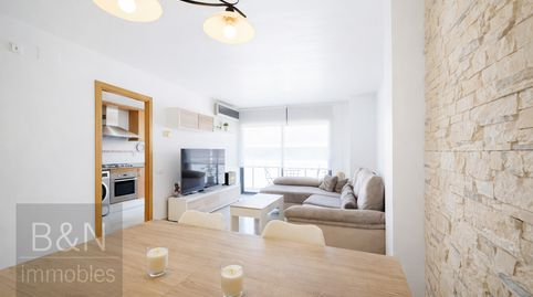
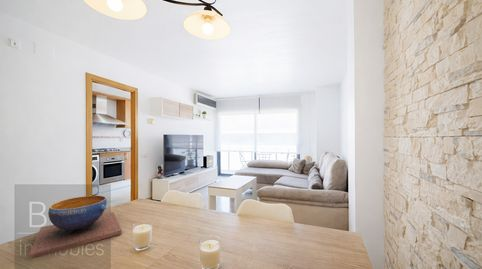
+ decorative bowl (80, 216)
